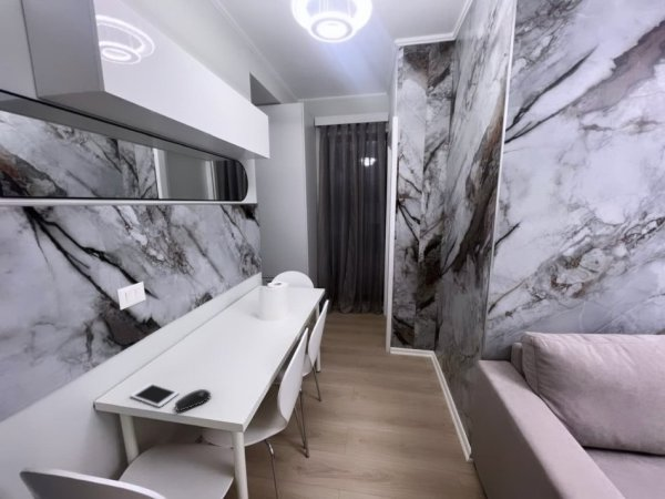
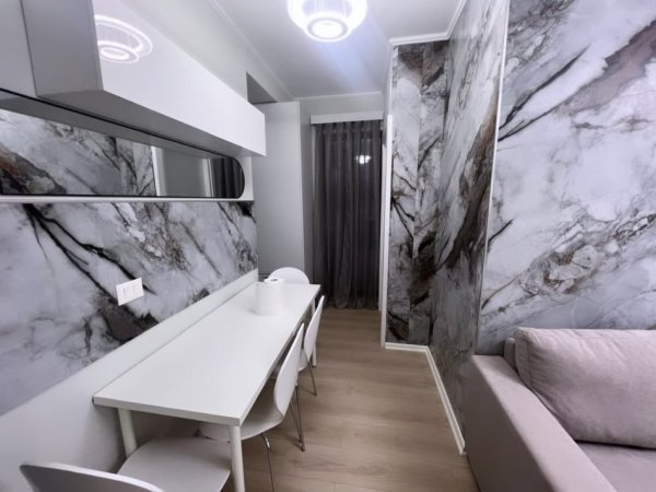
- cell phone (154, 394)
- computer mouse (192, 398)
